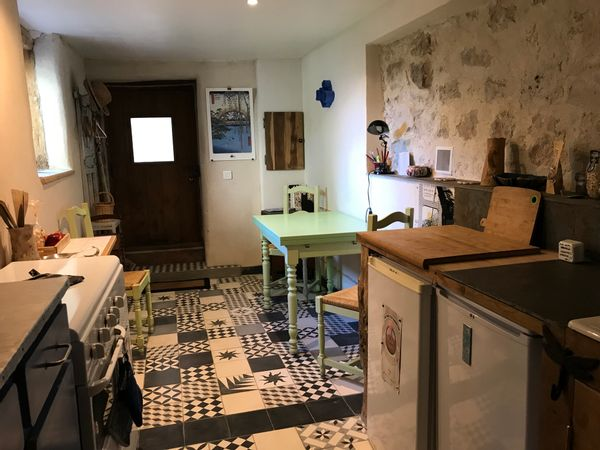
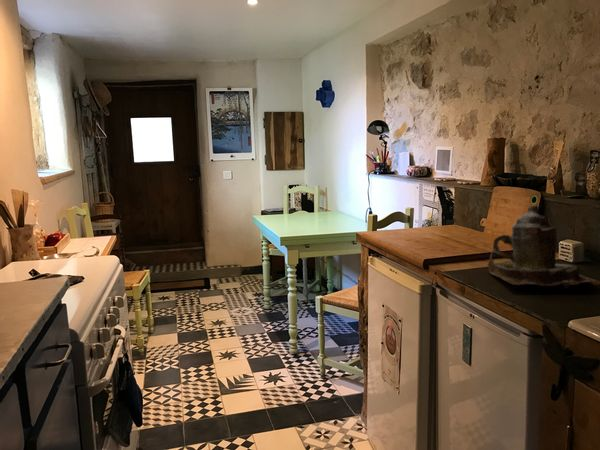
+ teapot (543, 243)
